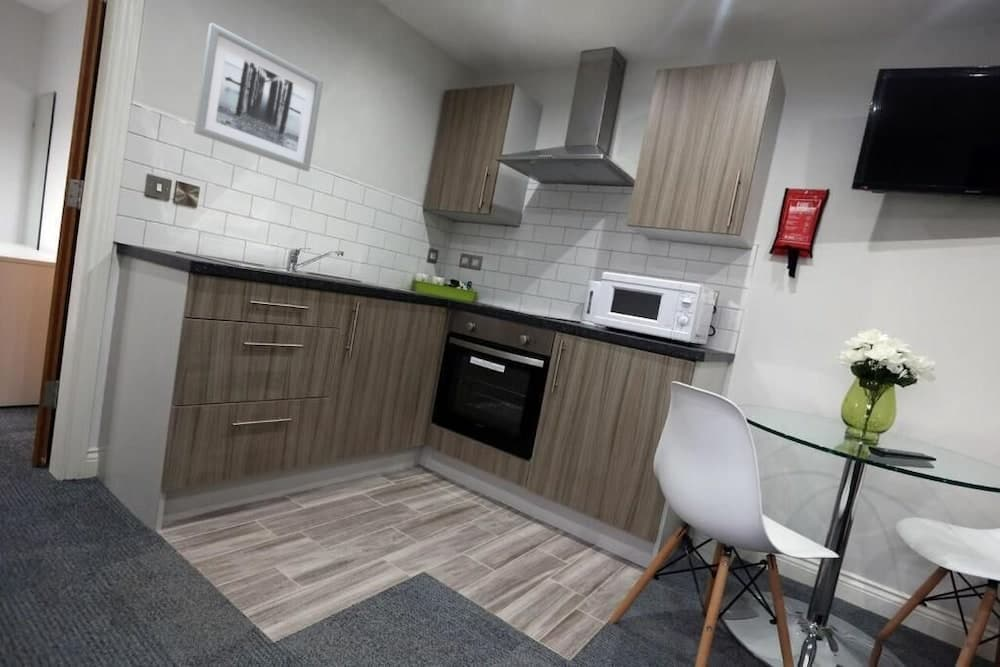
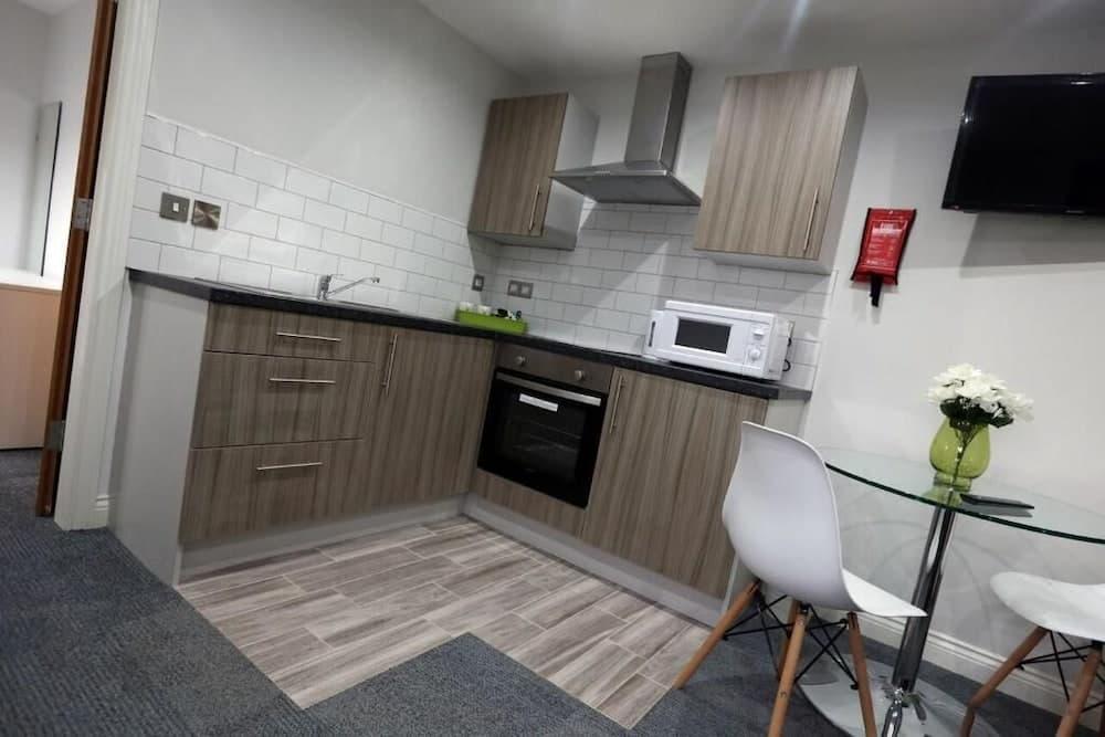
- wall art (264, 104)
